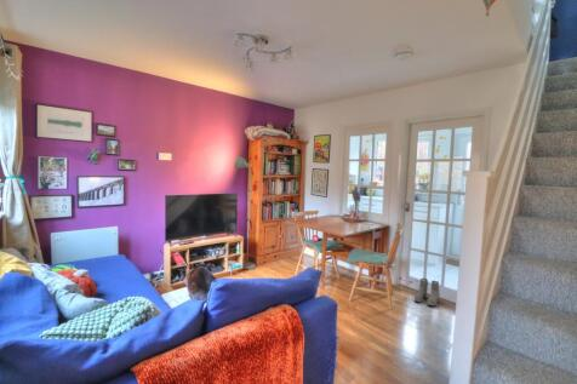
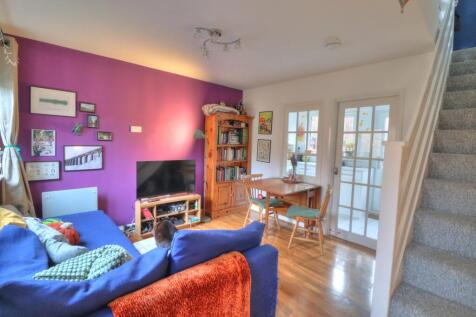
- boots (425, 291)
